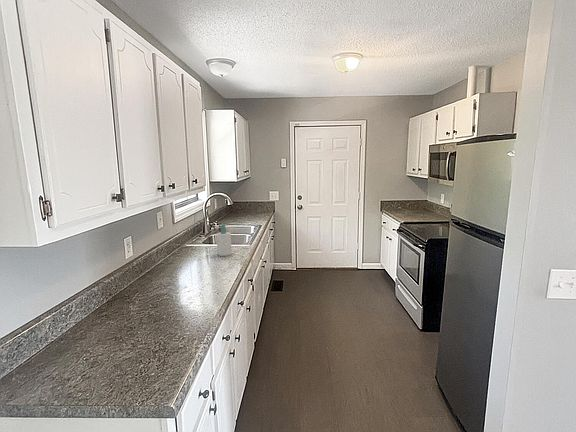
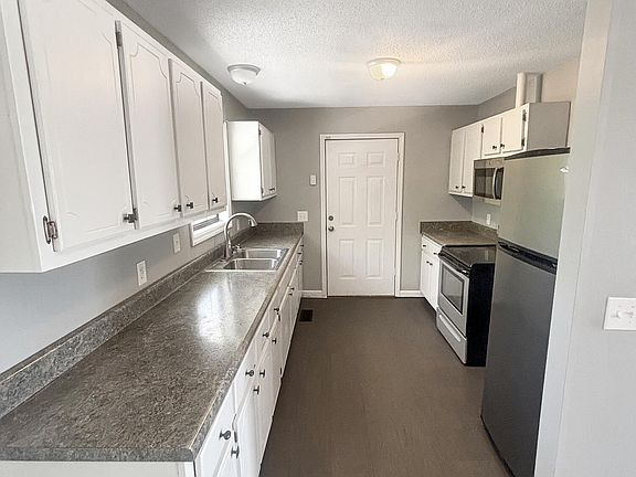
- soap bottle (223, 239)
